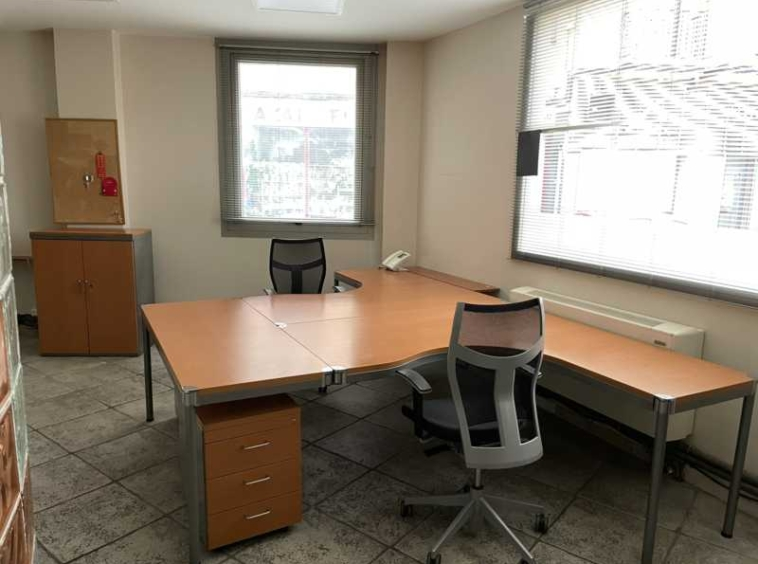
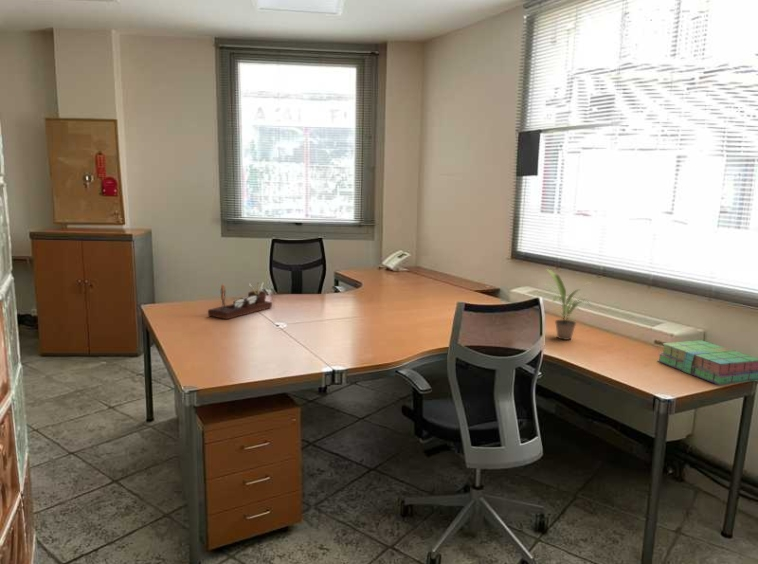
+ desk organizer (244, 298)
+ stack of books (709, 360)
+ potted plant (563, 304)
